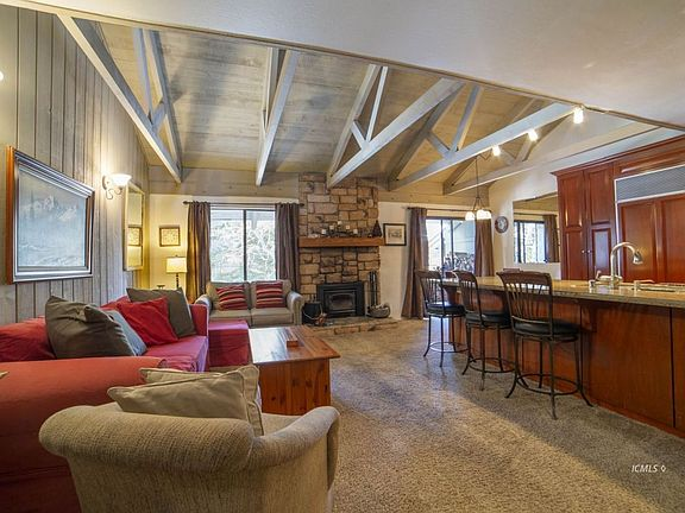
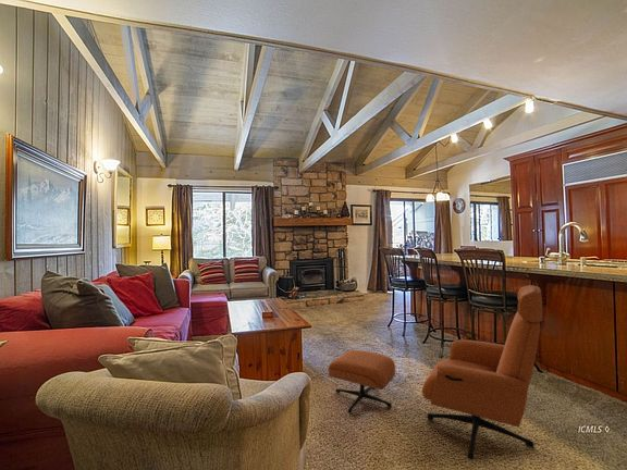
+ armchair (438, 362)
